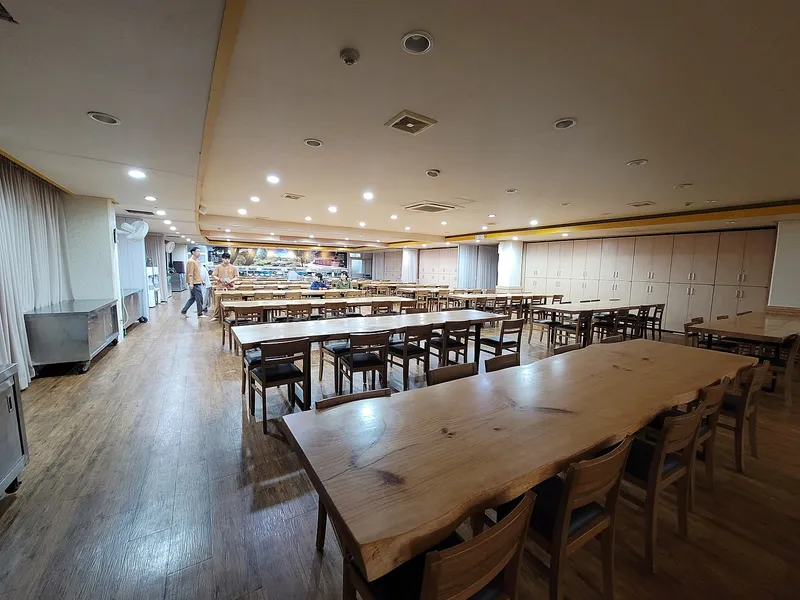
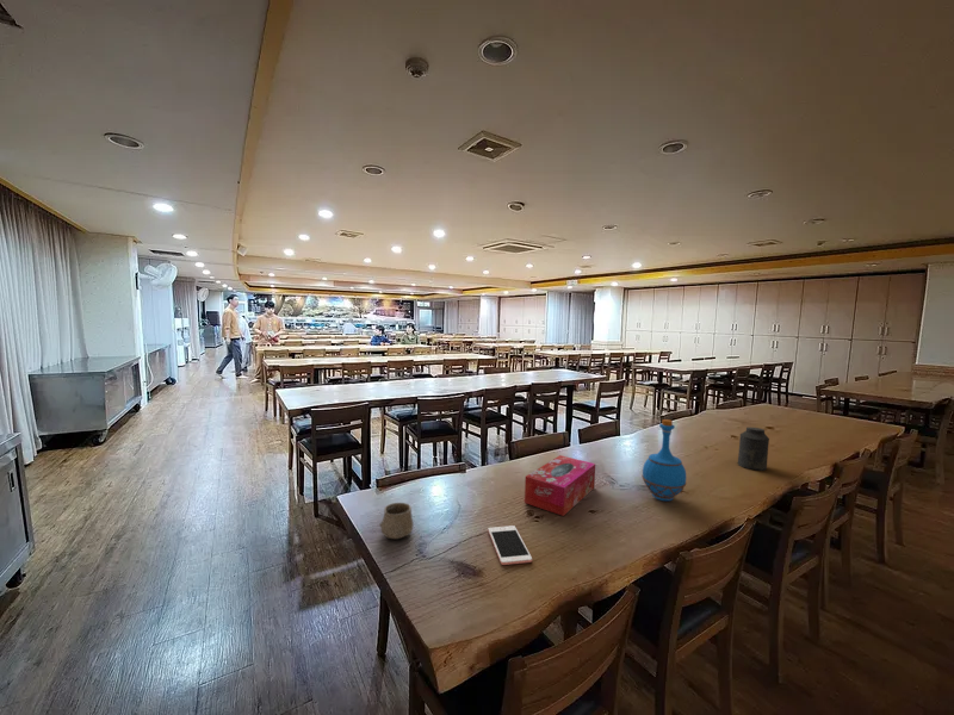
+ cup (397, 521)
+ canister (752, 447)
+ bottle (664, 459)
+ tissue box (560, 481)
+ cell phone (508, 543)
